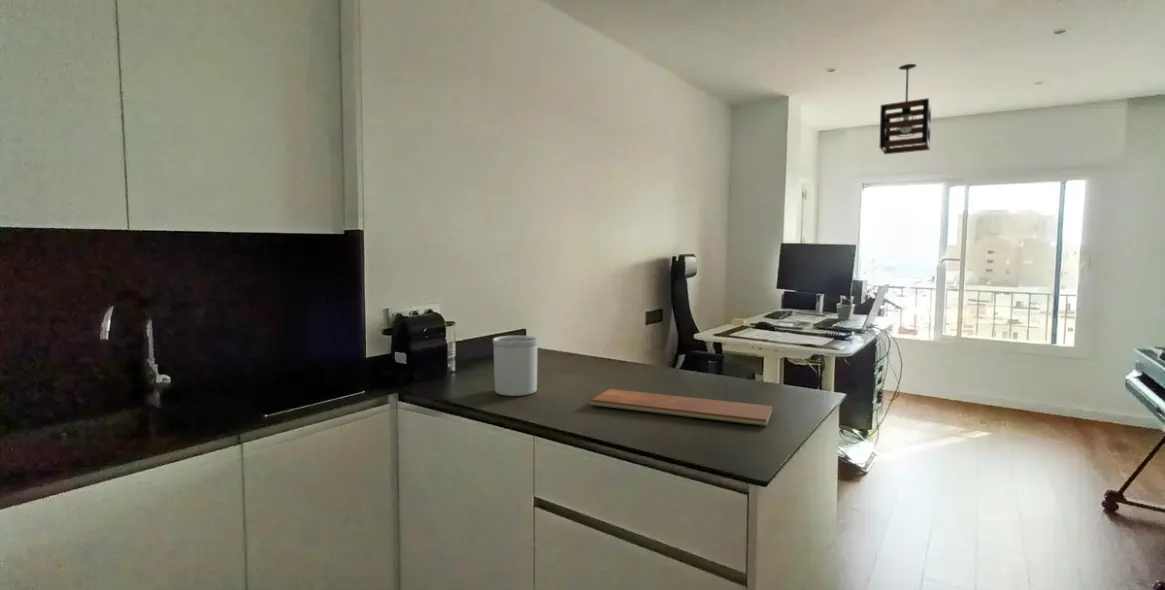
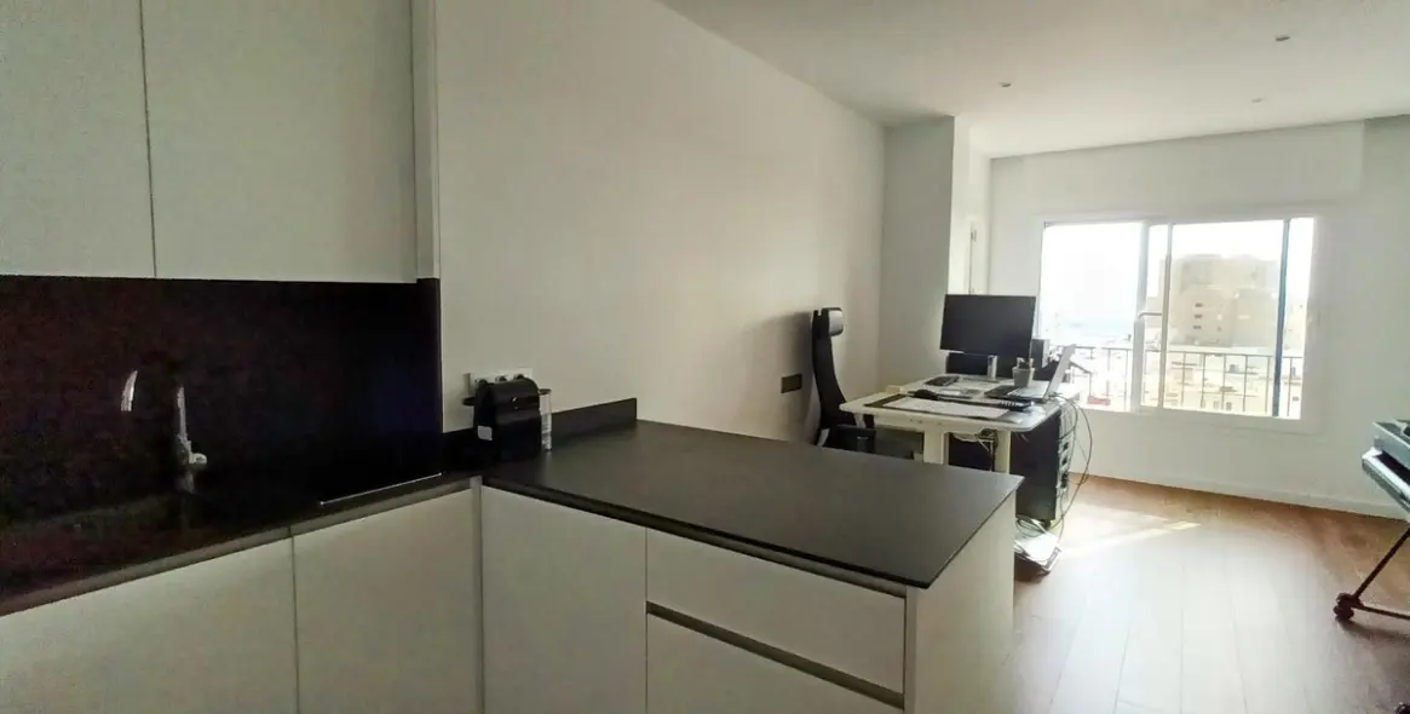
- pendant light (906, 107)
- utensil holder (515, 364)
- chopping board (679, 405)
